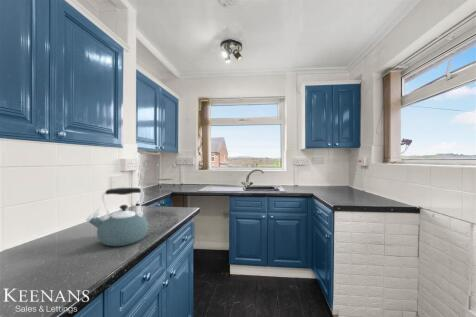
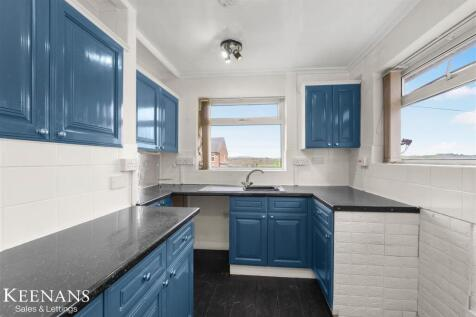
- kettle (118, 214)
